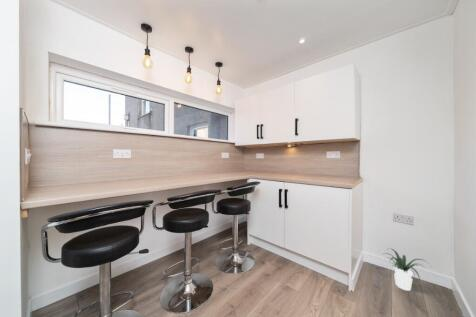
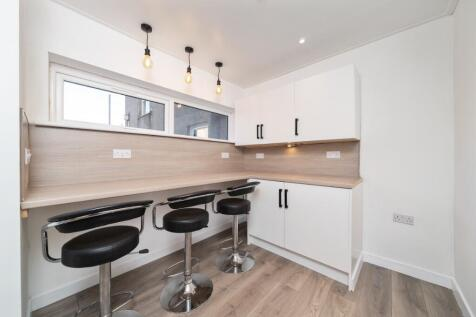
- potted plant (404, 271)
